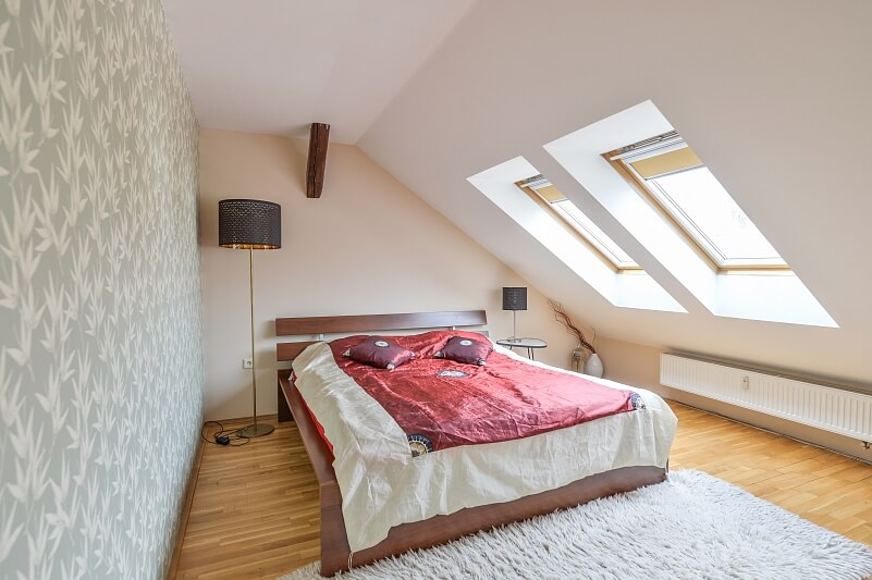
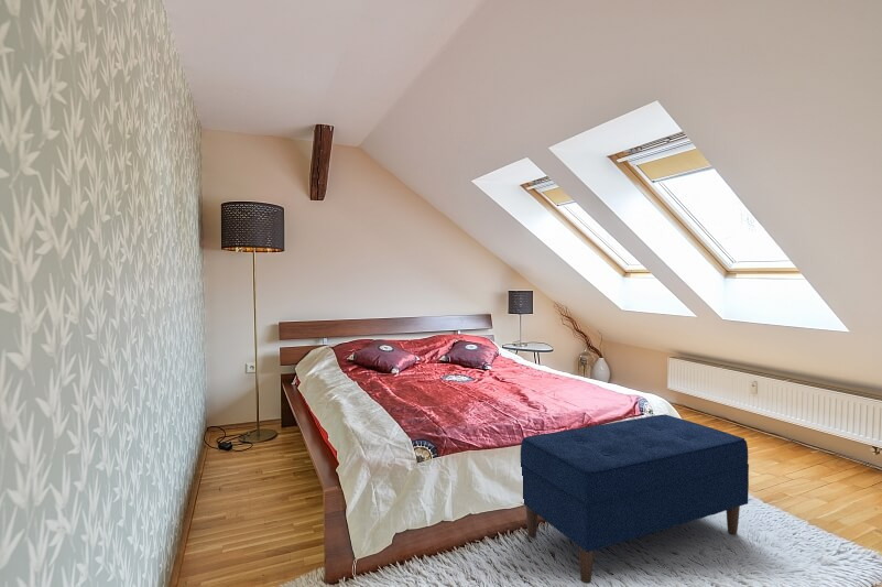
+ bench (633, 486)
